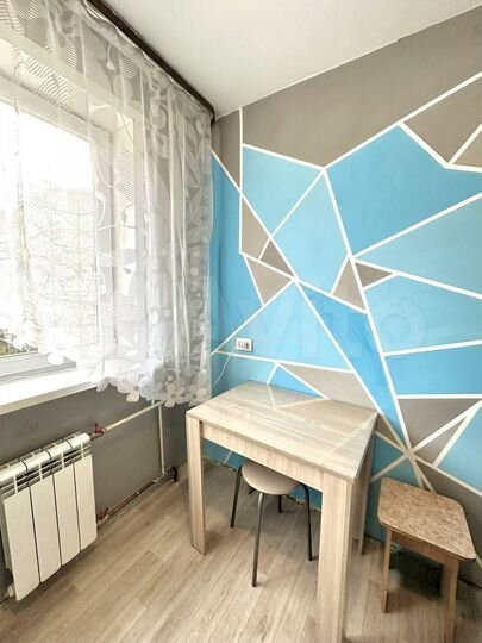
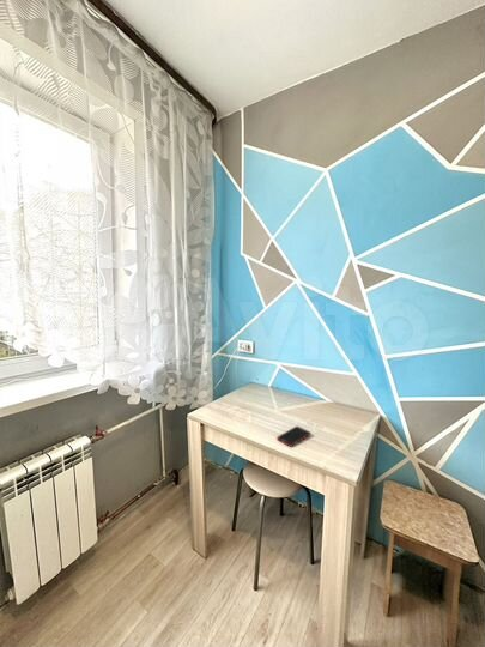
+ cell phone (293, 435)
